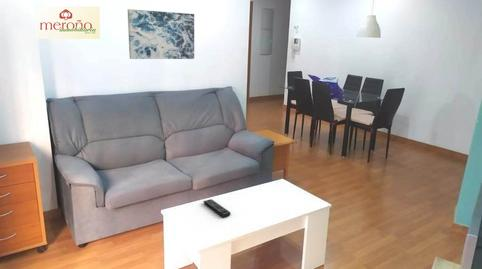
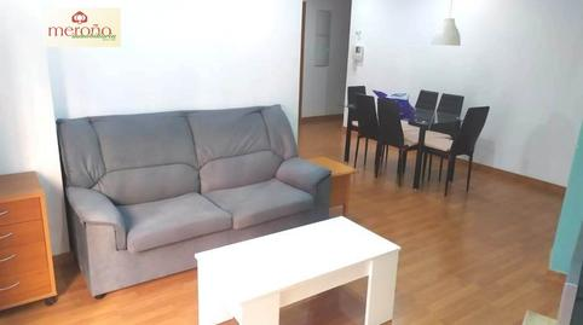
- wall art (162, 35)
- remote control (216, 207)
